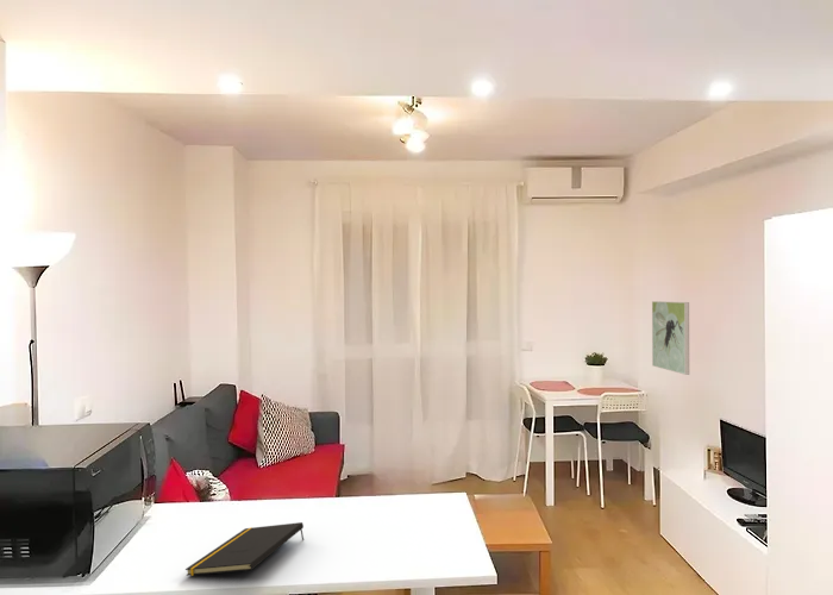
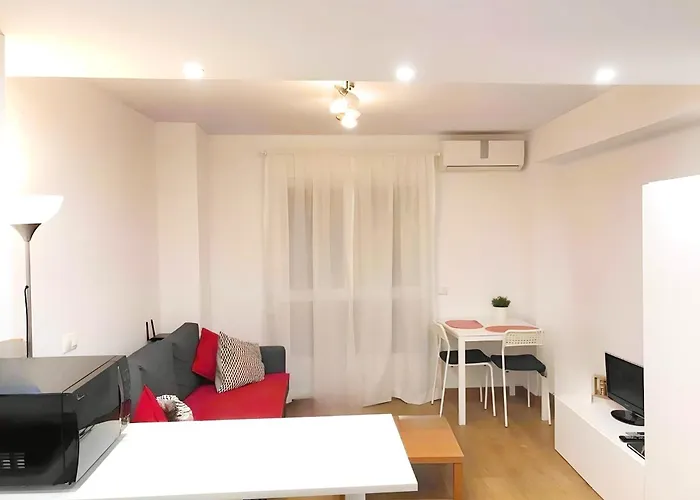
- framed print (669, 336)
- notepad (248, 546)
